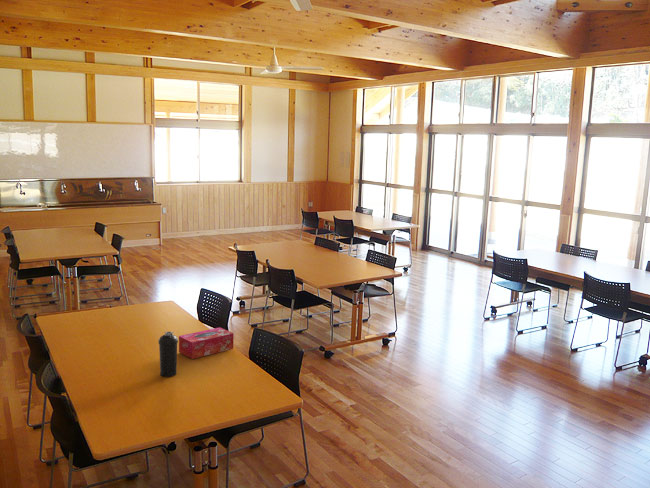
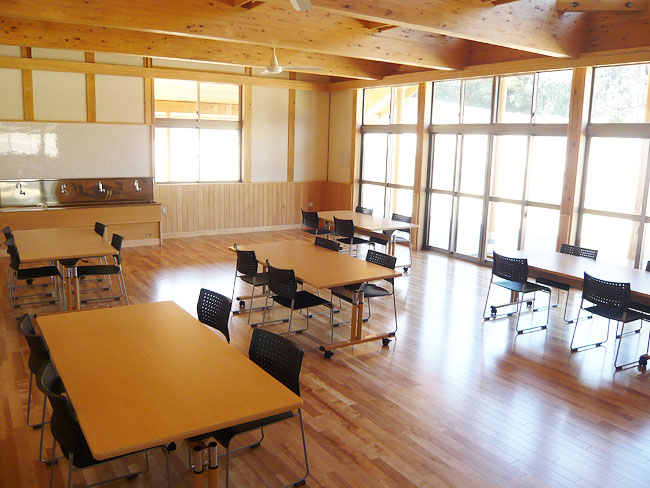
- water bottle (168, 353)
- tissue box (206, 342)
